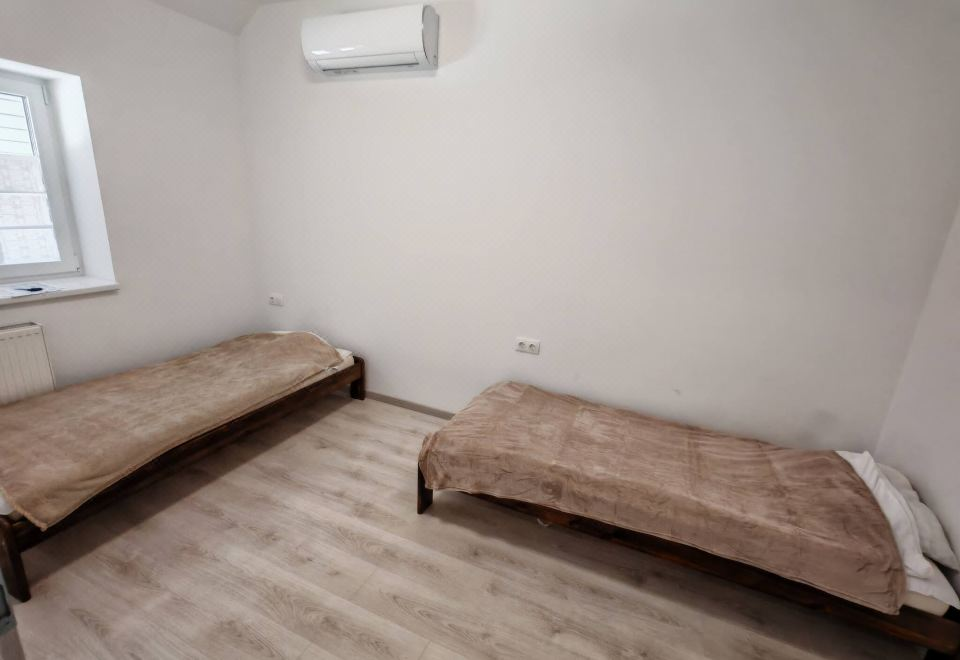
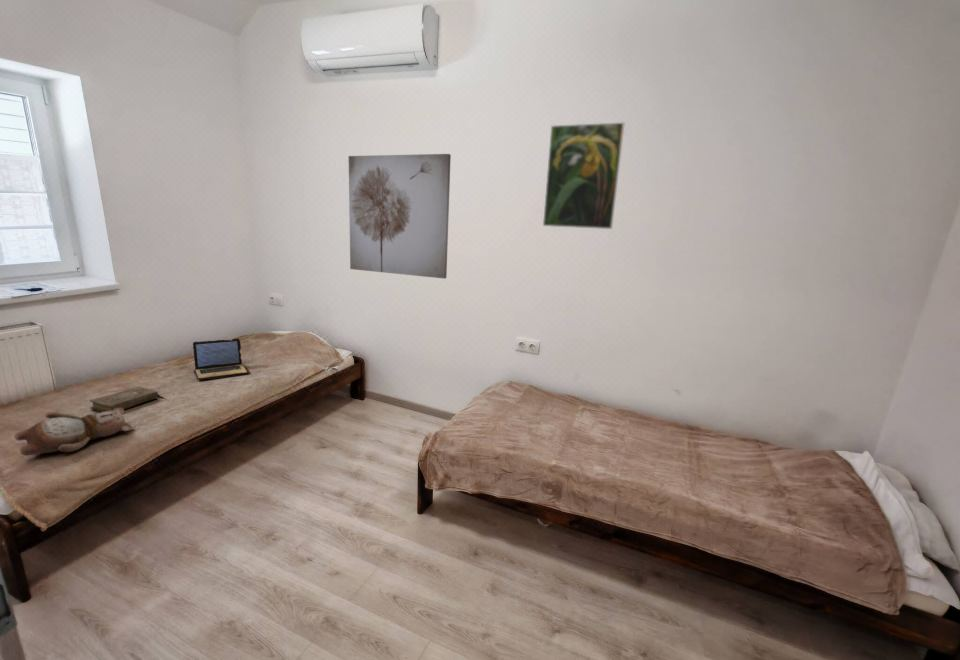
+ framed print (581, 177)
+ teddy bear (77, 427)
+ book (125, 399)
+ laptop (220, 358)
+ wall art (396, 216)
